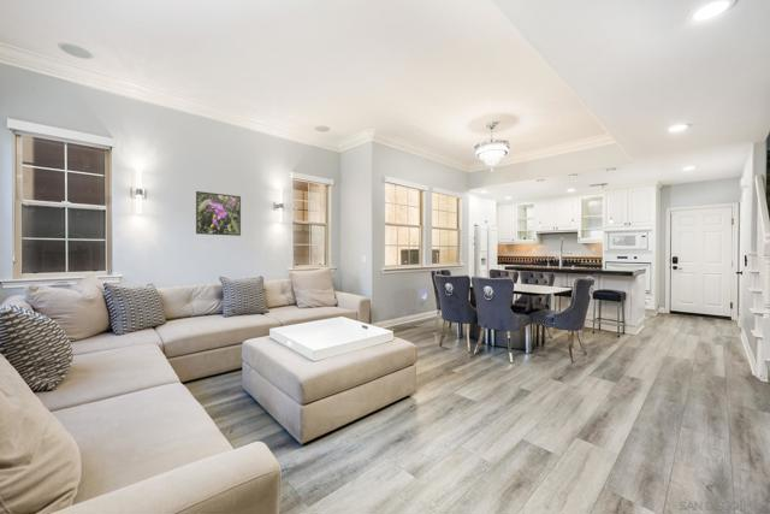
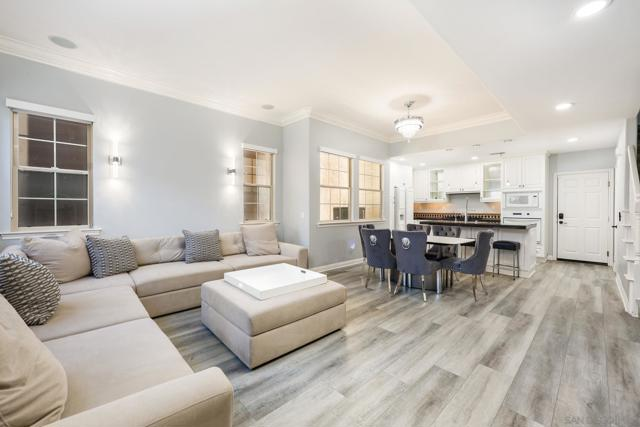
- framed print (219, 214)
